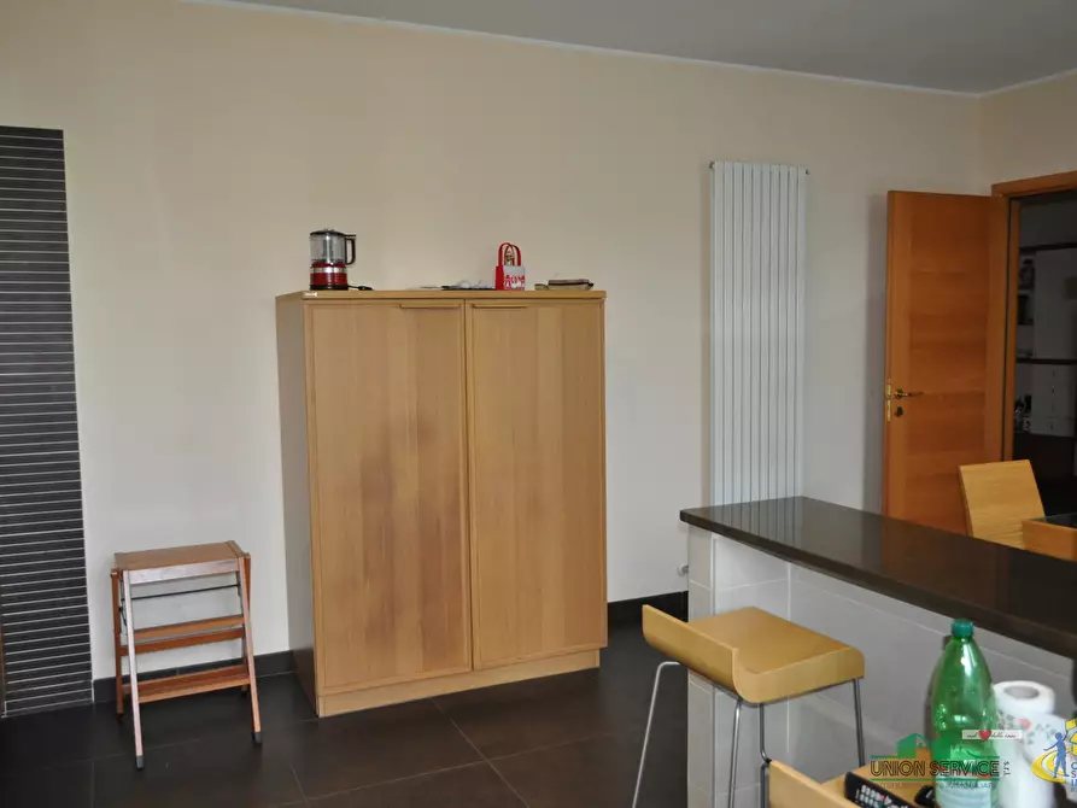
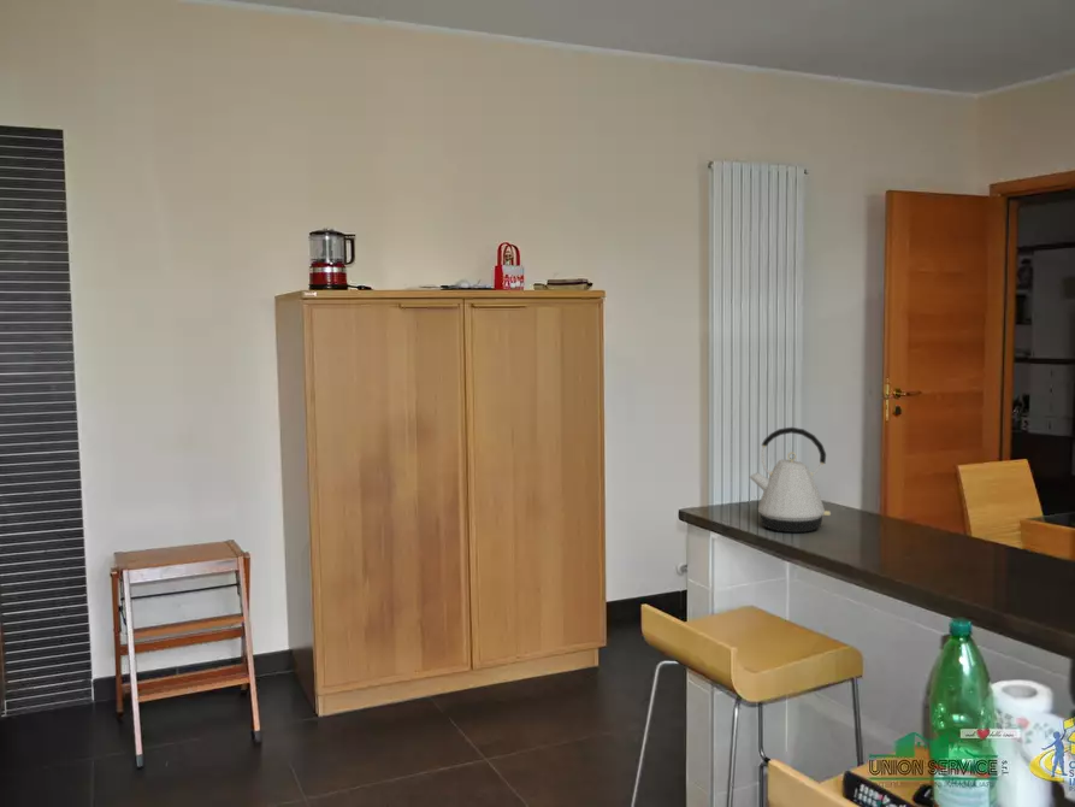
+ kettle (788, 477)
